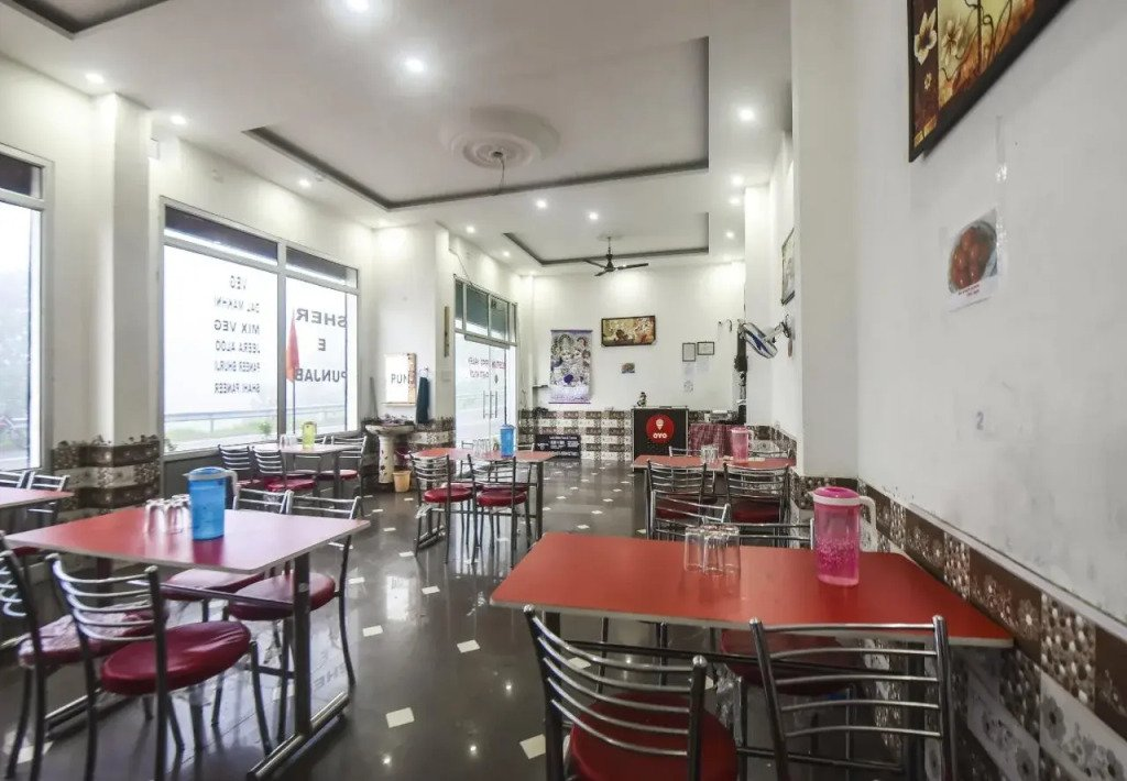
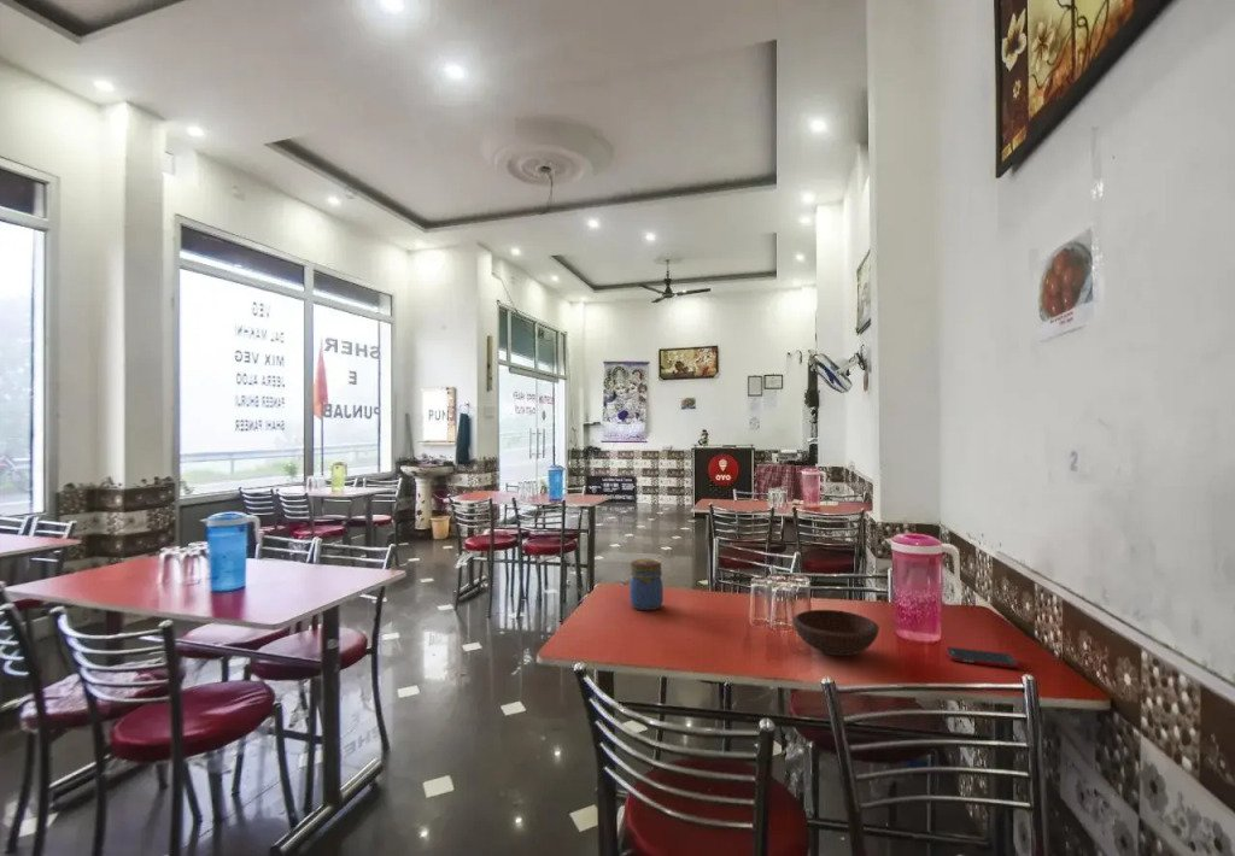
+ bowl (835, 635)
+ jar (646, 582)
+ cell phone (981, 657)
